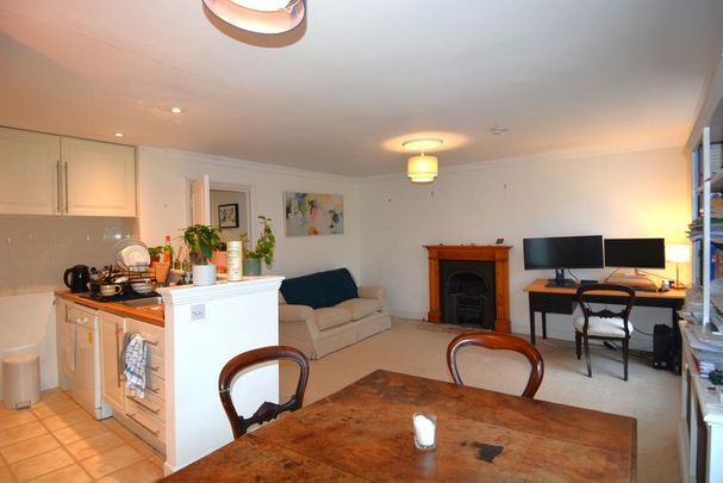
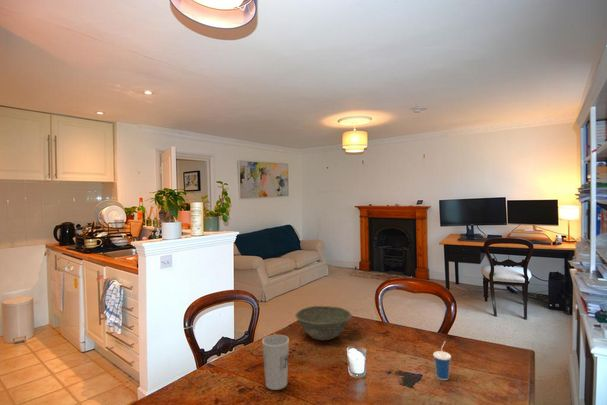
+ cup (442, 359)
+ cup (276, 362)
+ bowl (323, 324)
